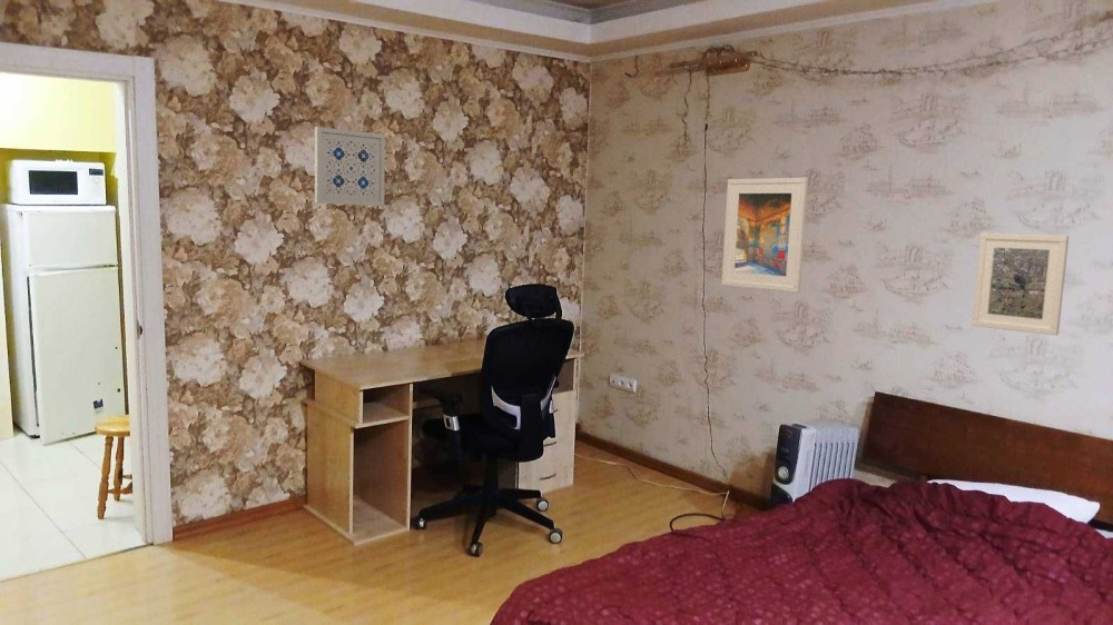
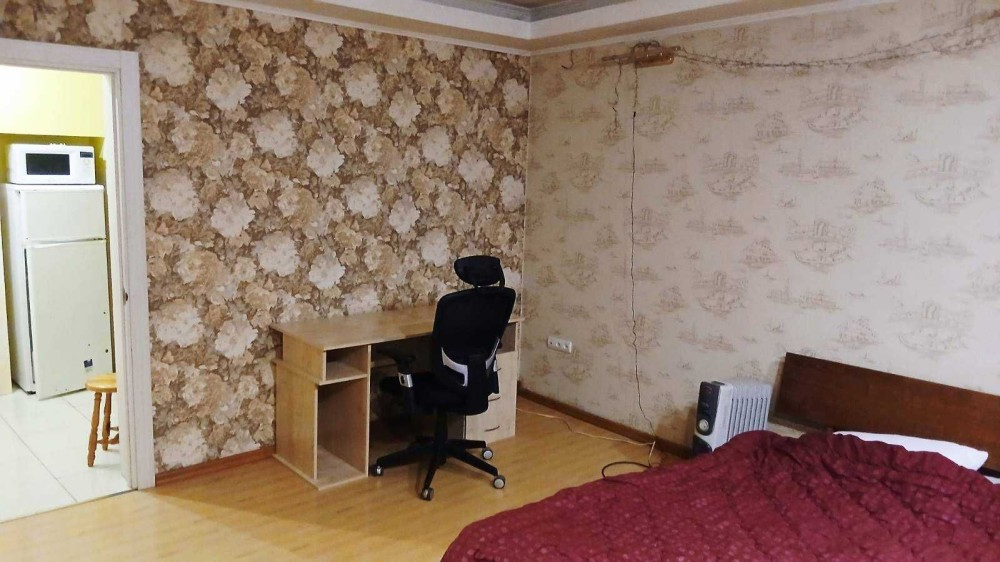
- wall art (351, 168)
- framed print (762, 234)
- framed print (1017, 282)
